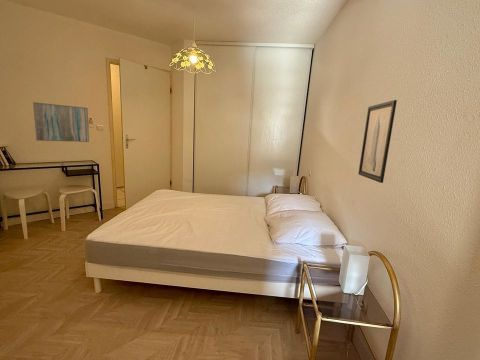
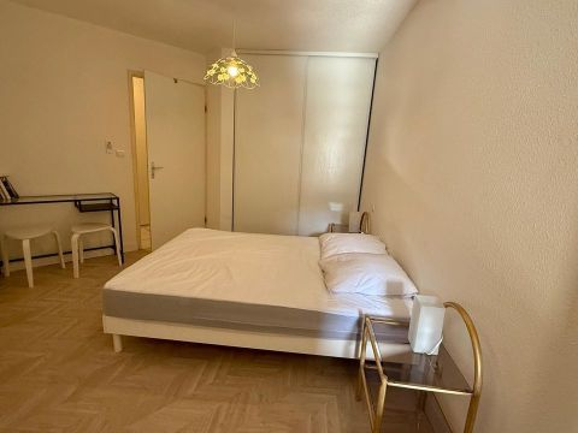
- wall art (62, 123)
- wall art (375, 142)
